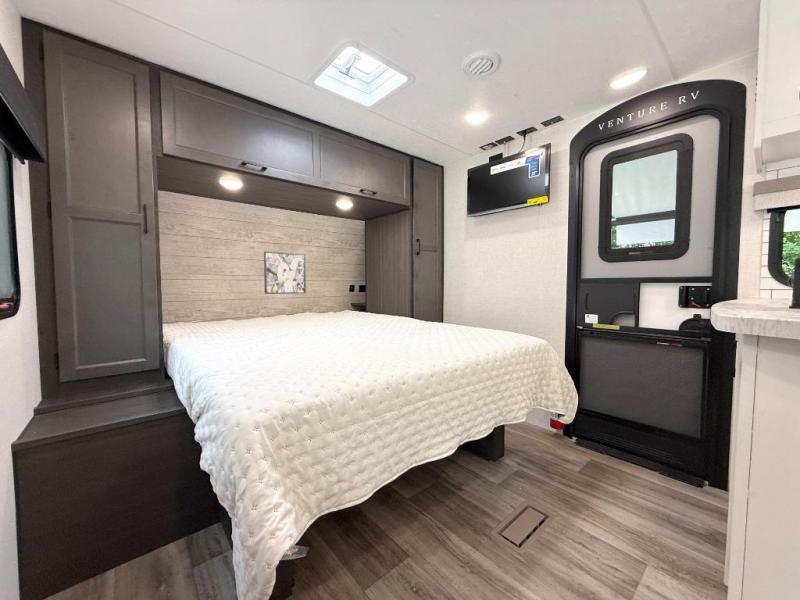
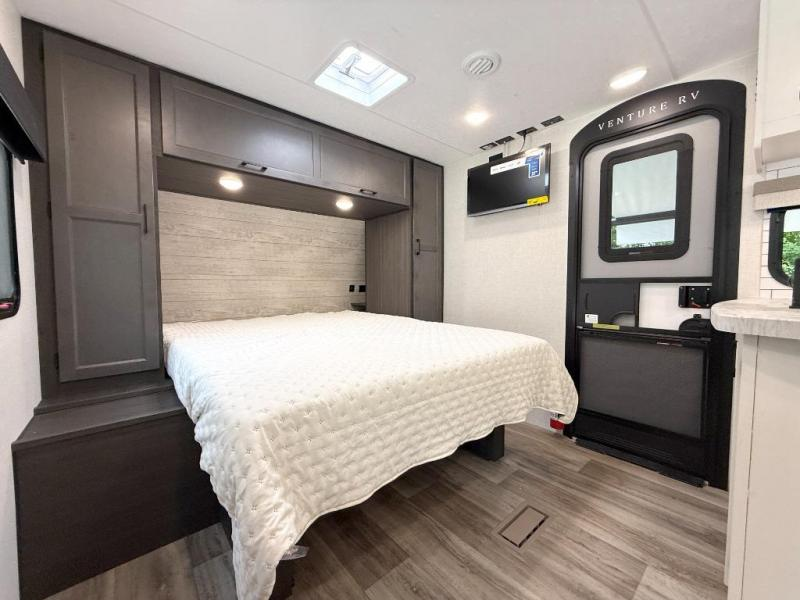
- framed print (285, 273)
